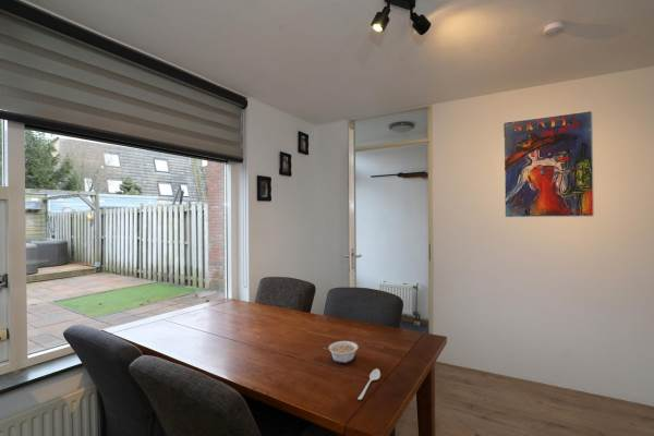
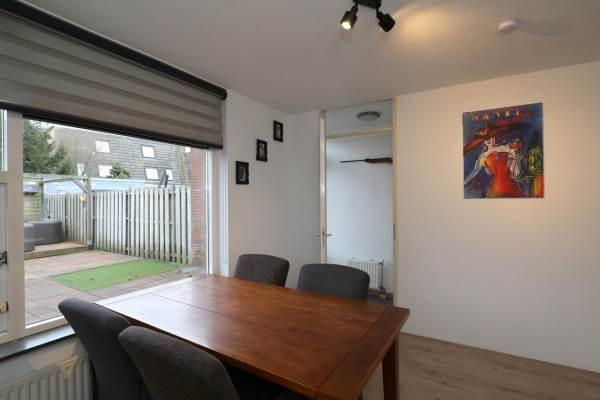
- legume (342, 351)
- spoon (368, 383)
